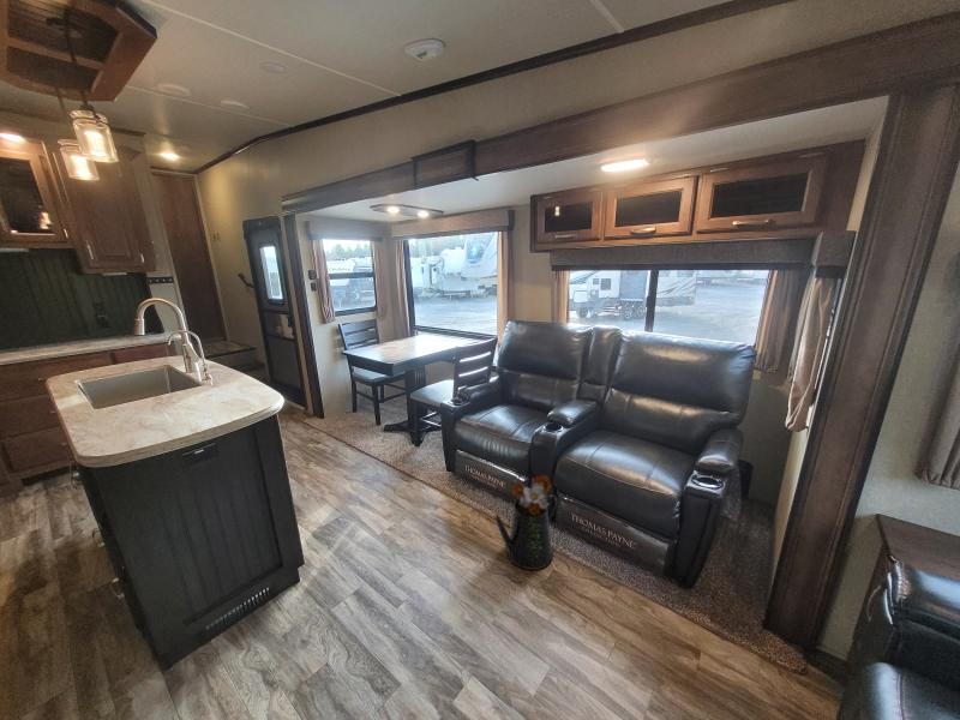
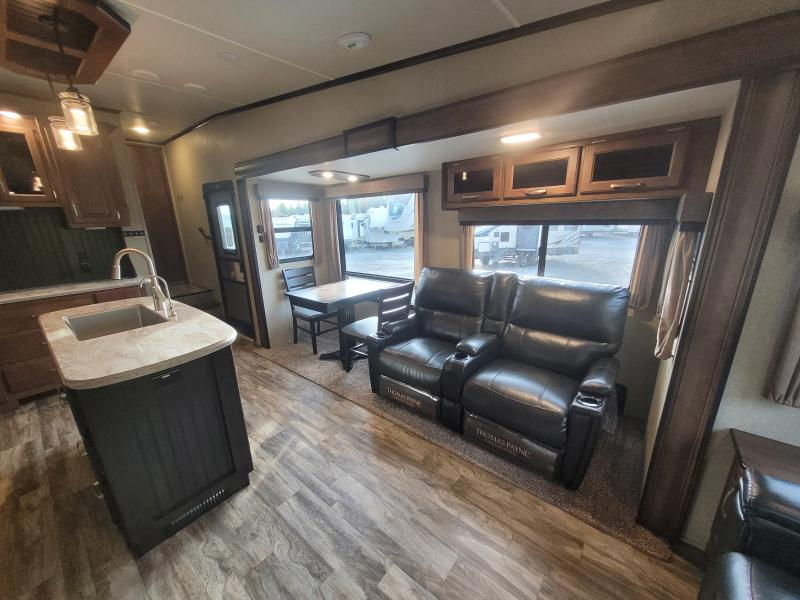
- watering can (529, 517)
